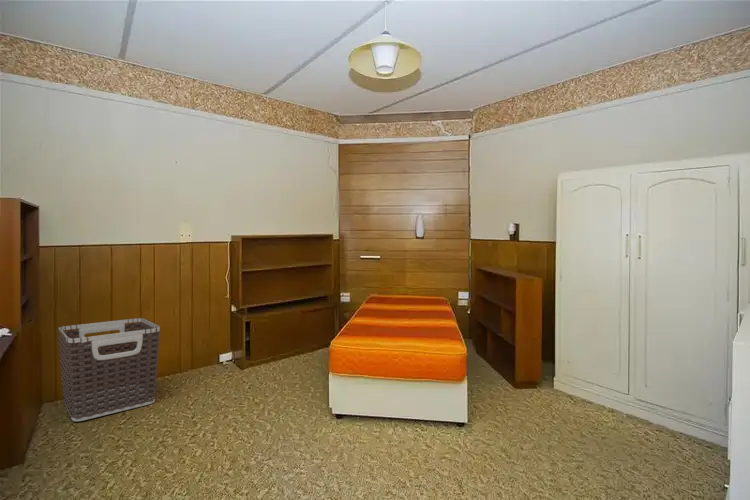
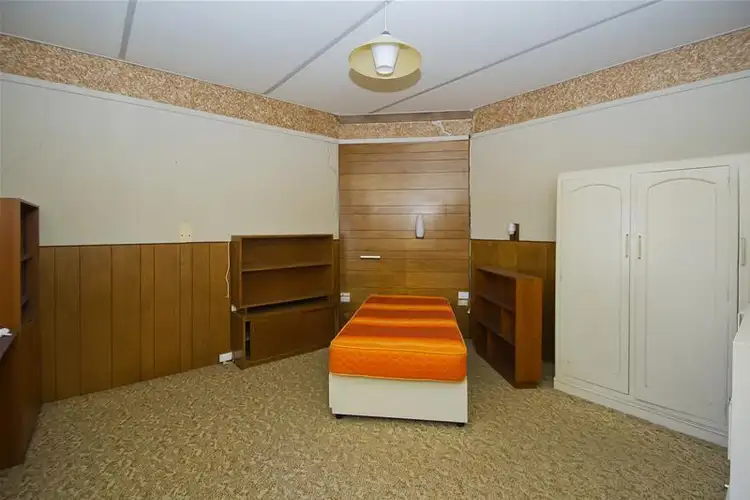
- clothes hamper (109, 364)
